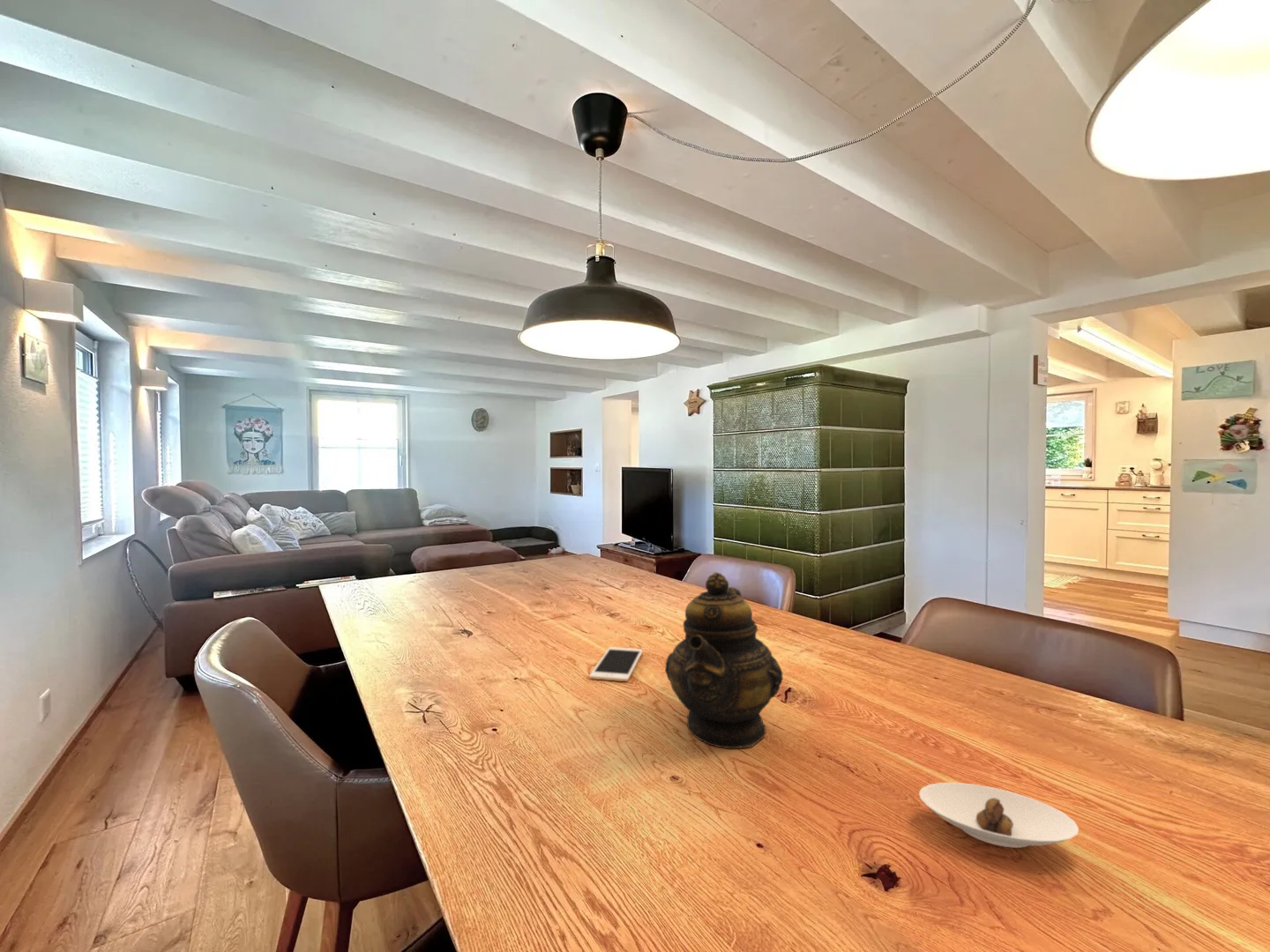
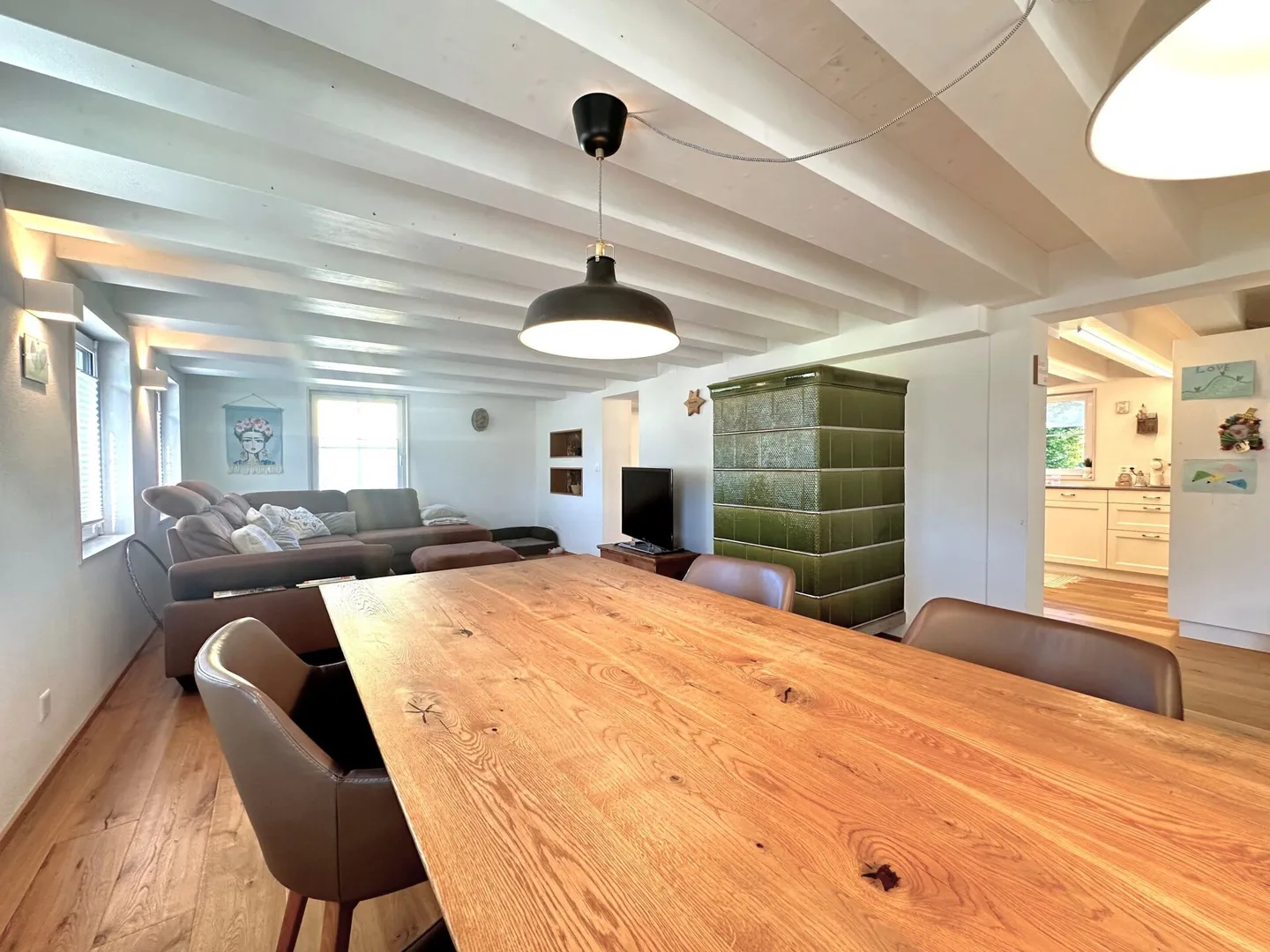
- cell phone (617, 663)
- teapot (722, 649)
- saucer (994, 818)
